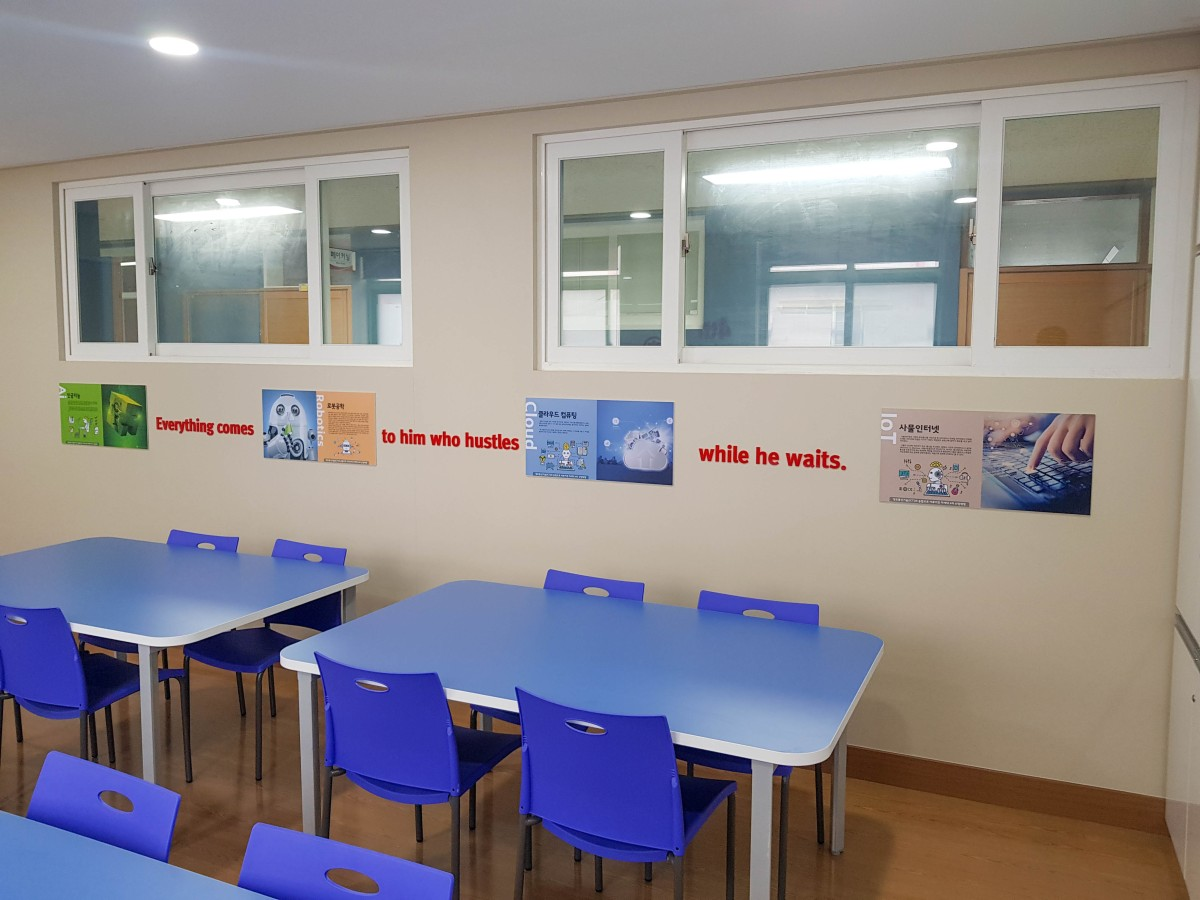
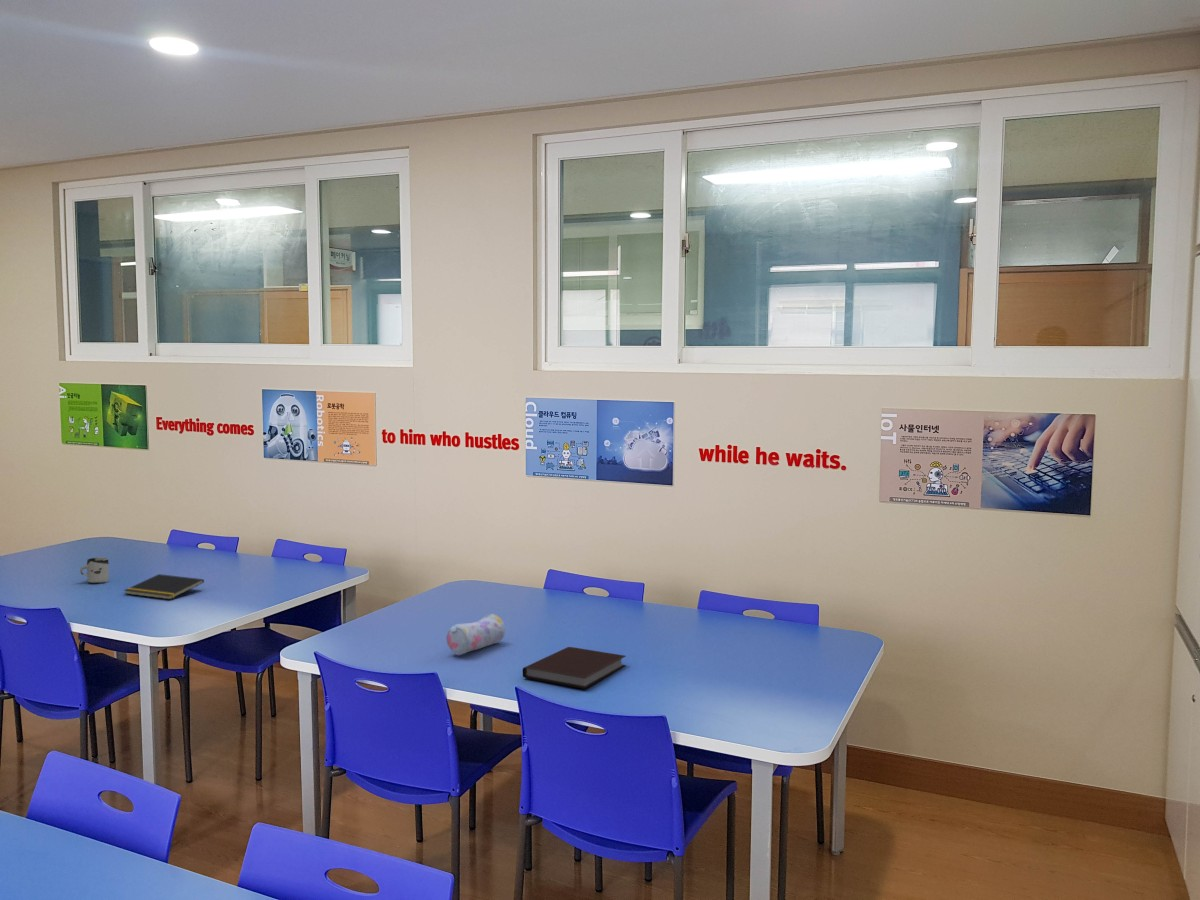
+ notebook (575, 666)
+ pencil case (476, 633)
+ notepad (164, 586)
+ cup (94, 570)
